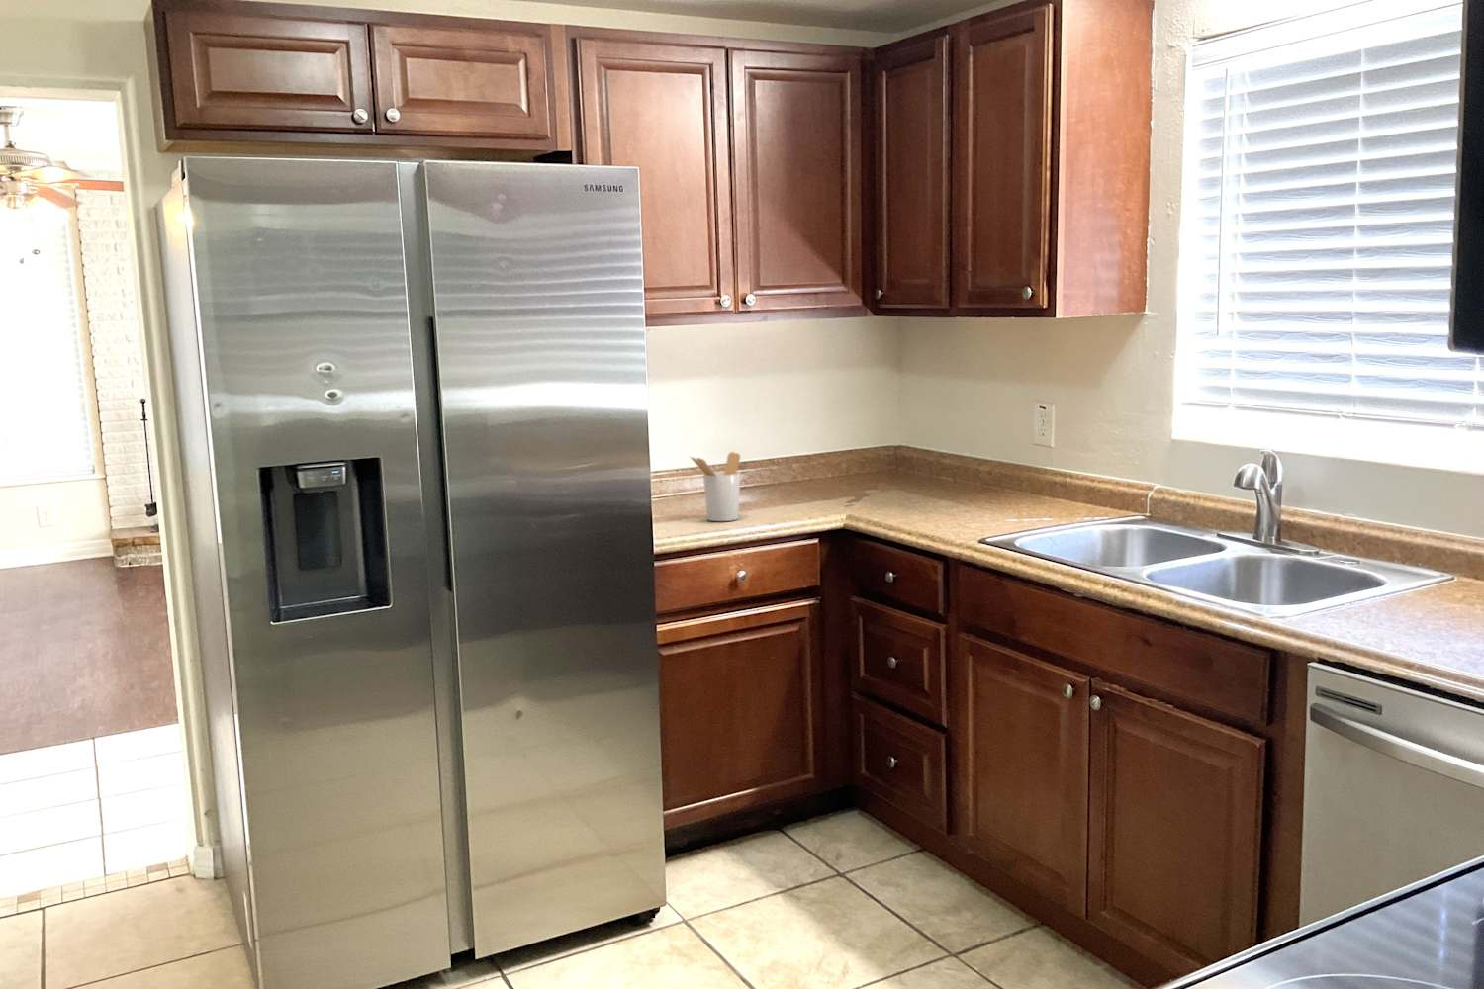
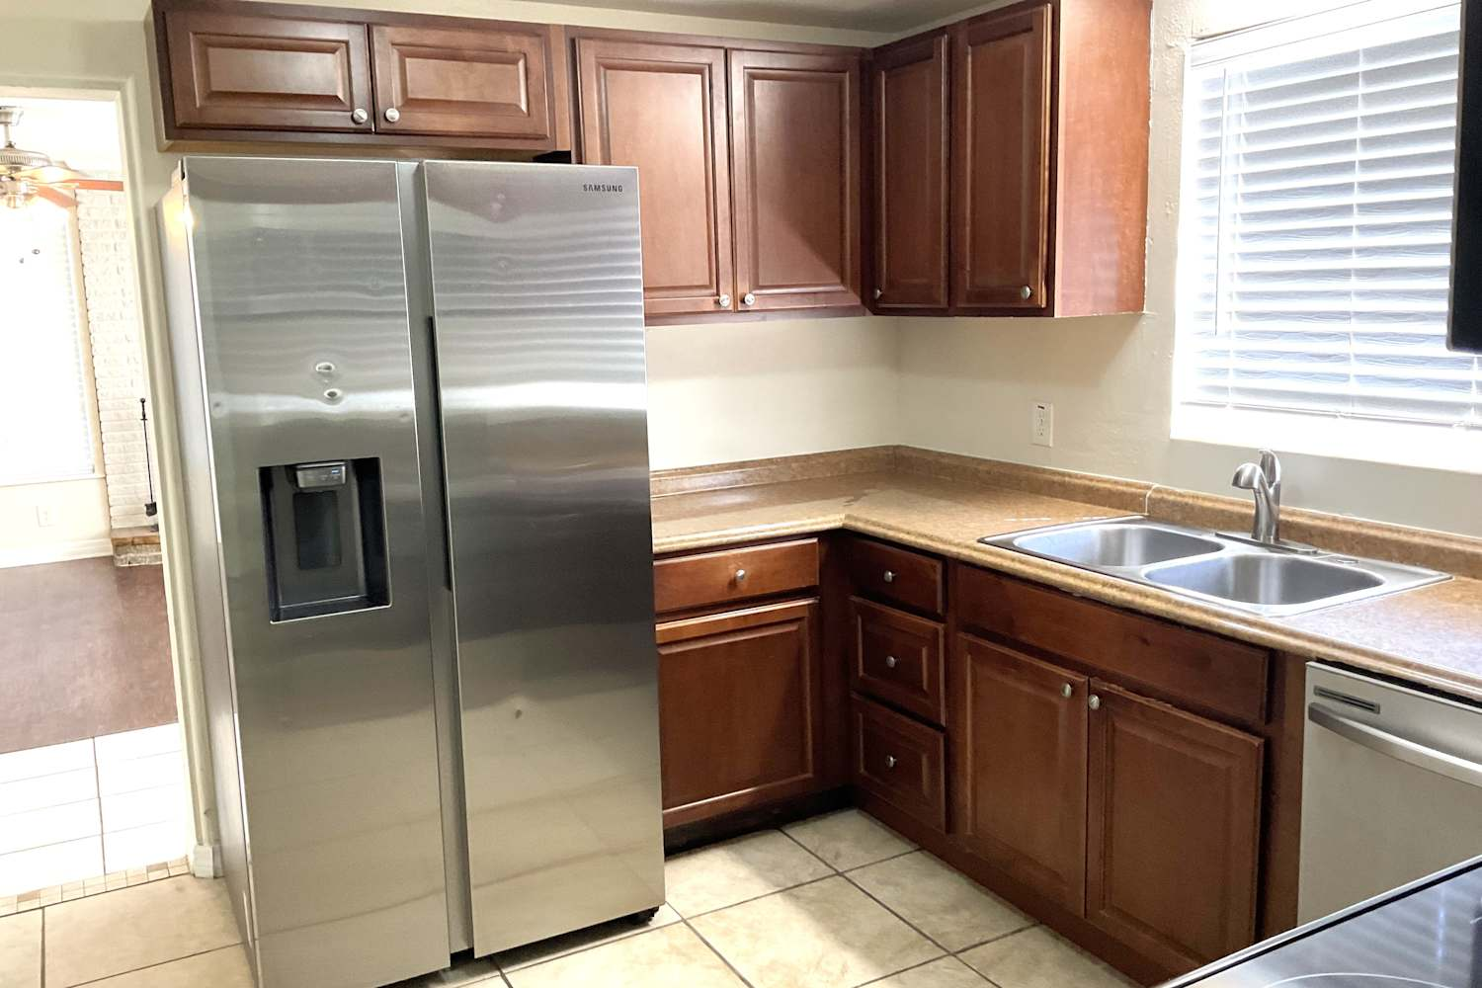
- utensil holder (714, 486)
